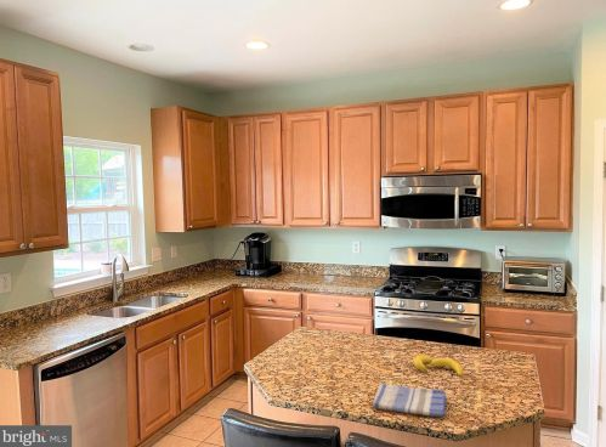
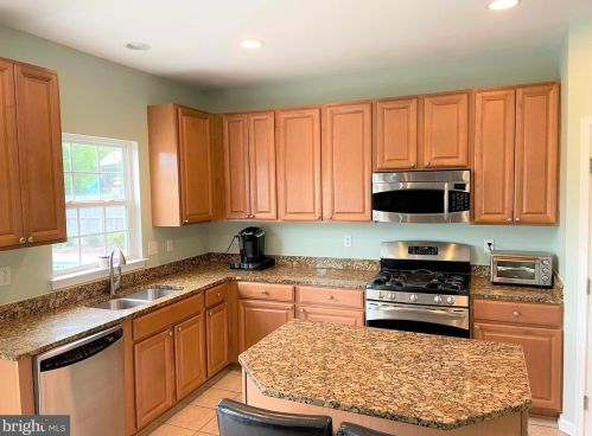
- banana (436, 364)
- dish towel (409, 398)
